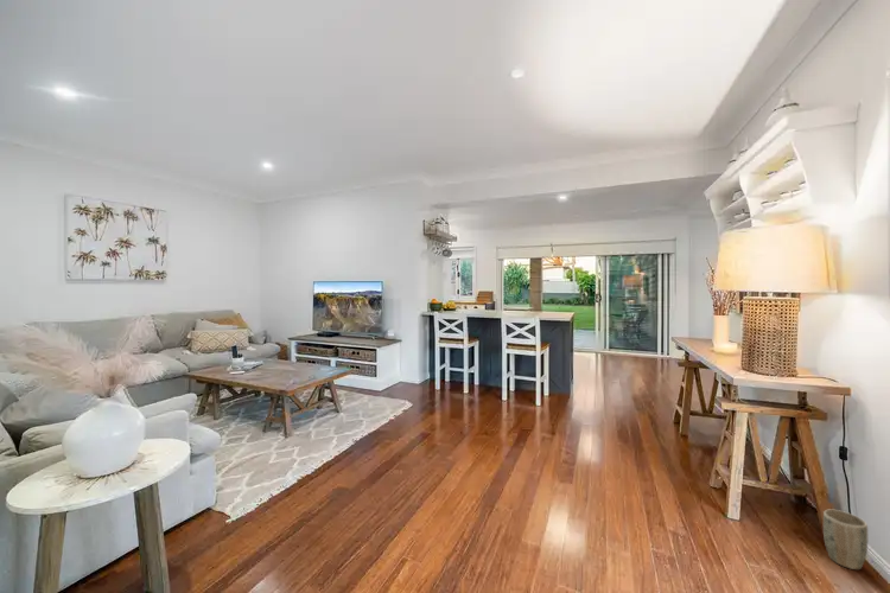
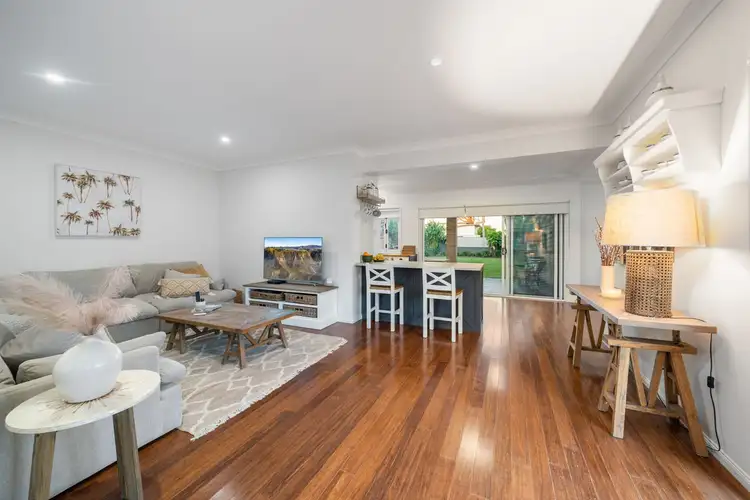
- plant pot (845, 540)
